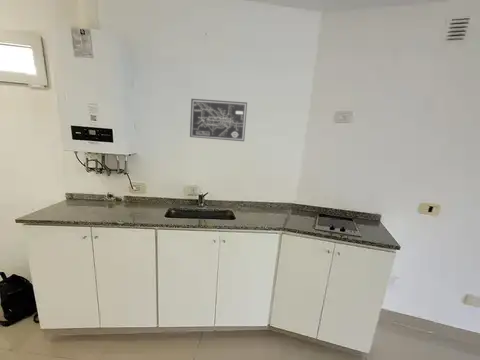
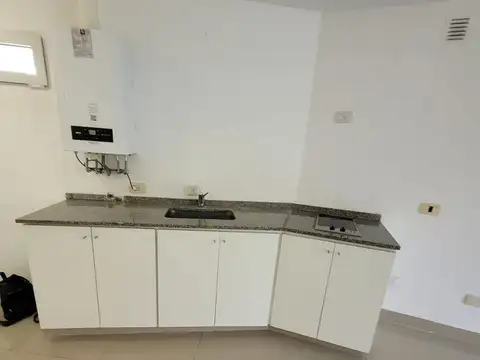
- wall art (218, 120)
